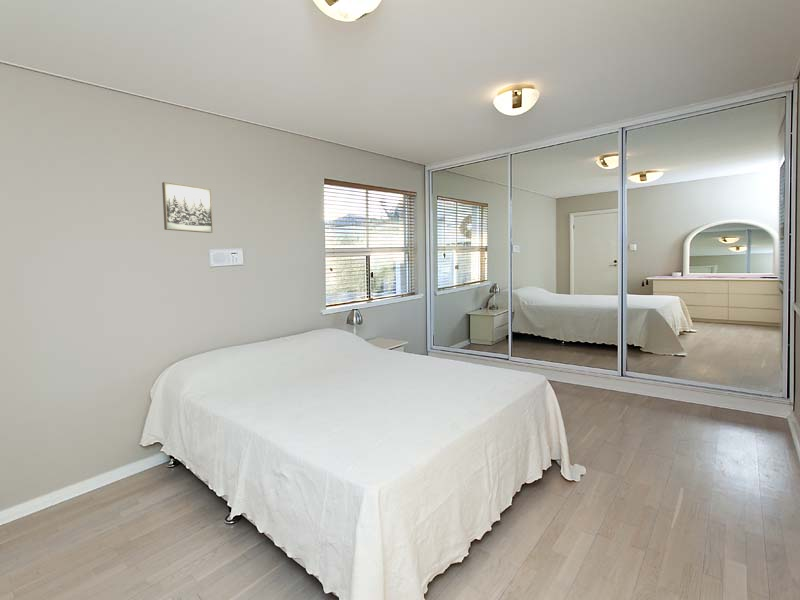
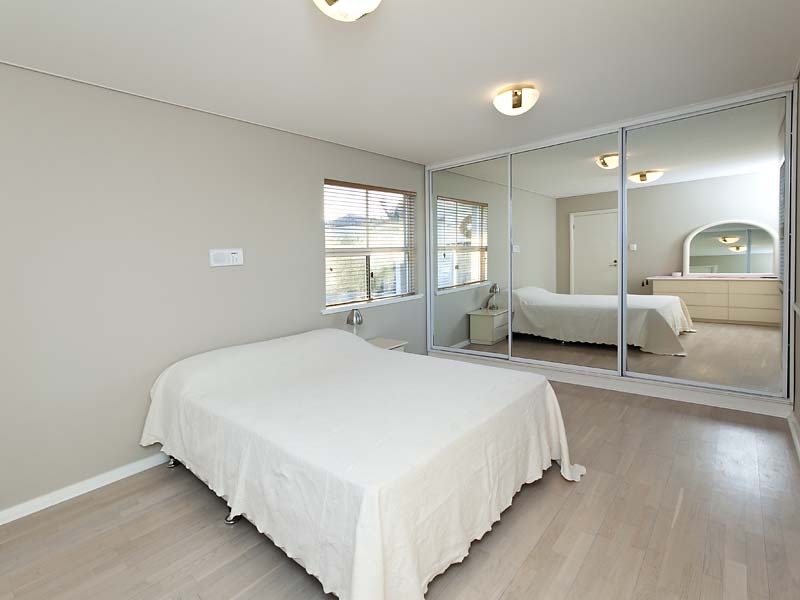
- wall art (188, 208)
